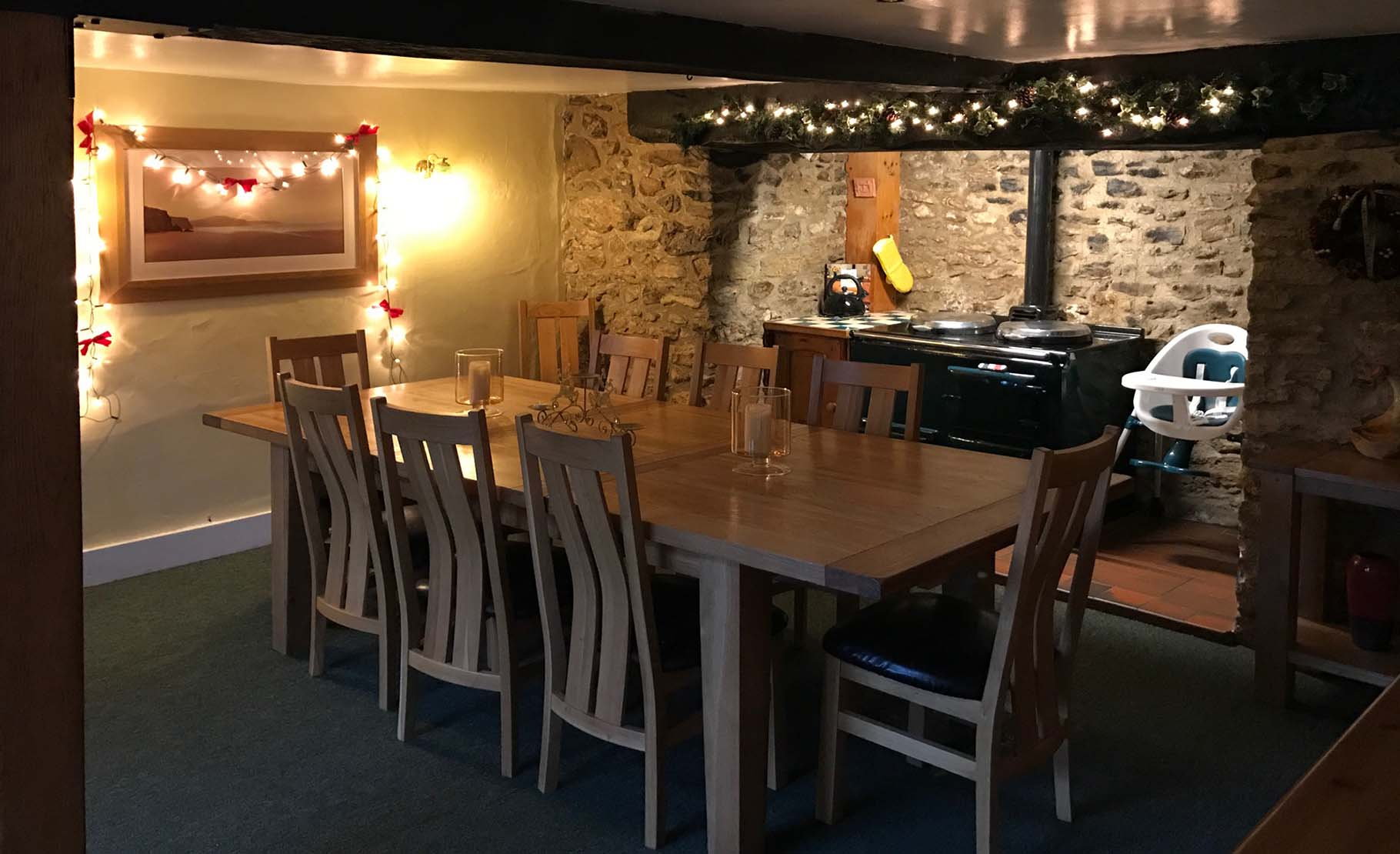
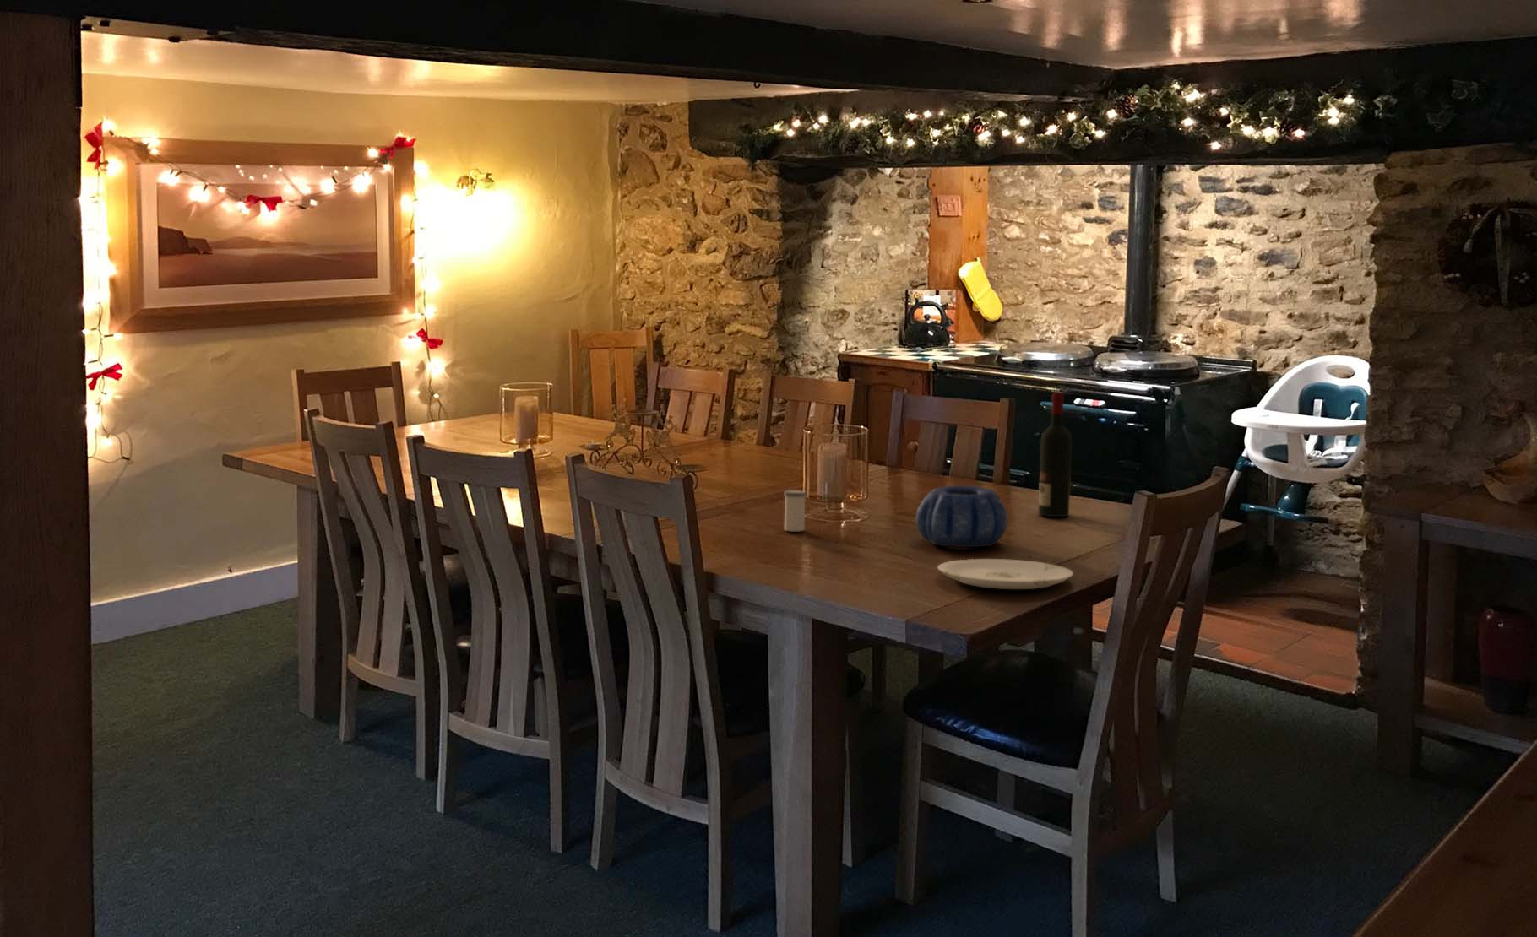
+ plate (1005, 575)
+ alcohol (1056, 453)
+ decorative bowl (962, 516)
+ salt shaker (794, 510)
